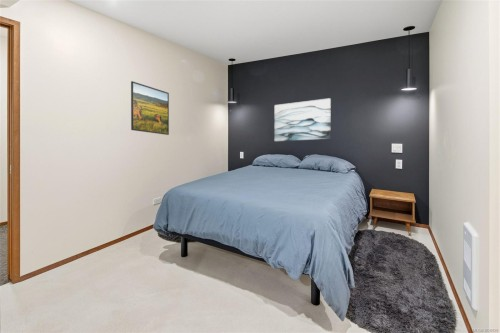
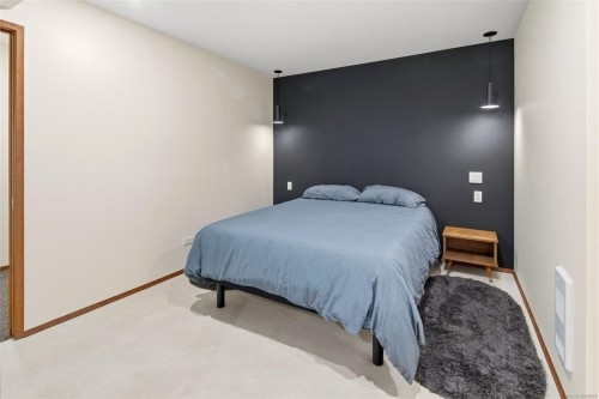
- wall art (301, 121)
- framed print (151, 110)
